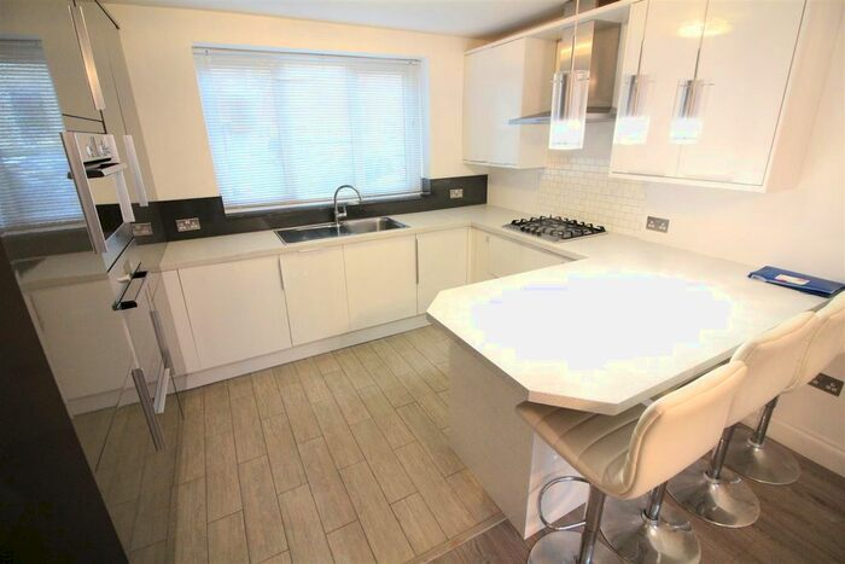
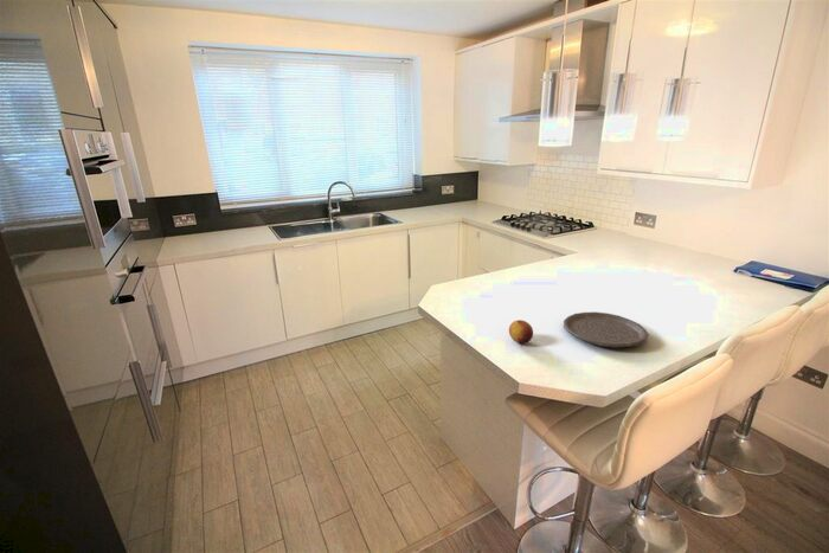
+ plate (603, 329)
+ fruit (521, 330)
